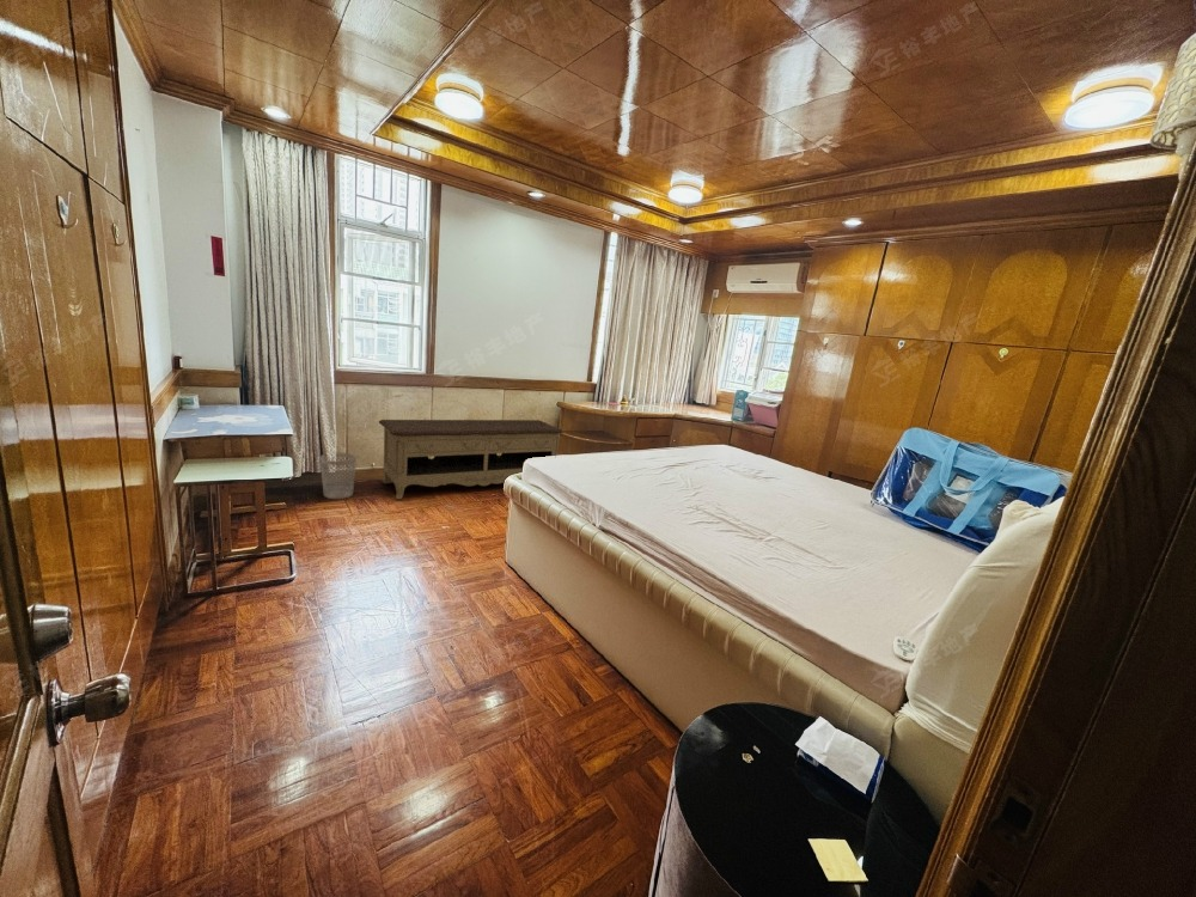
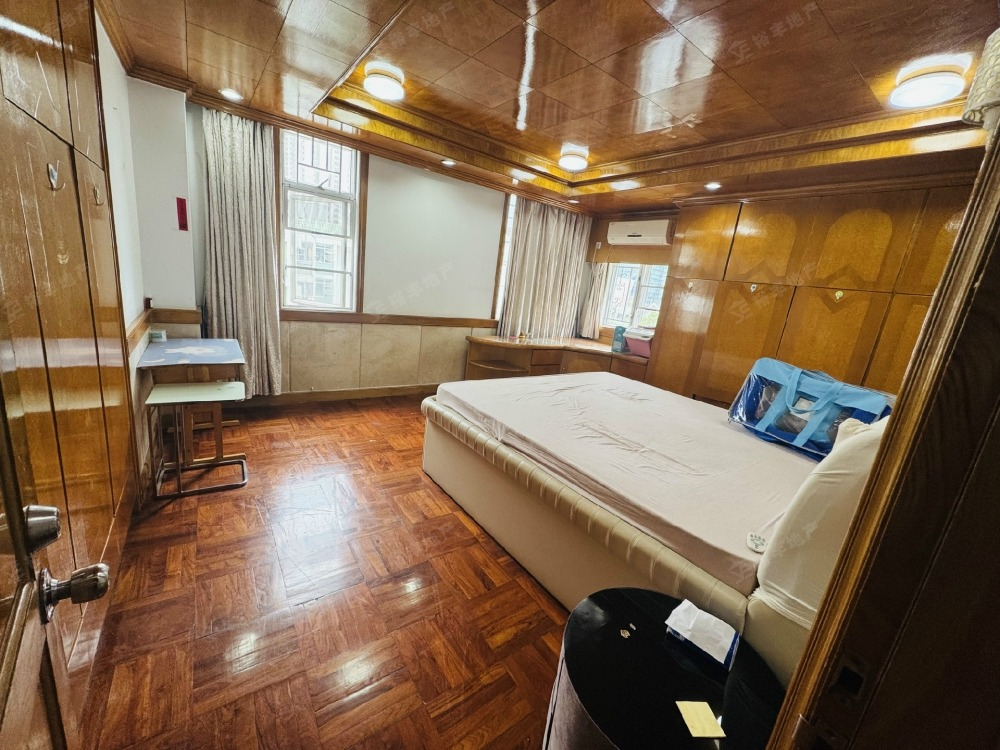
- media console (476, 454)
- wastebasket (337, 476)
